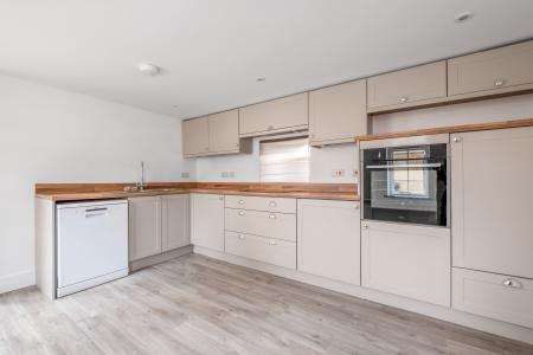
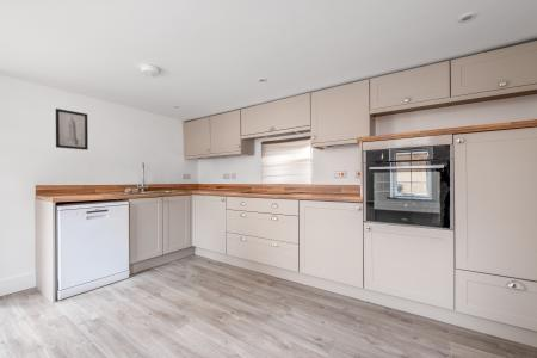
+ wall art (72, 130)
